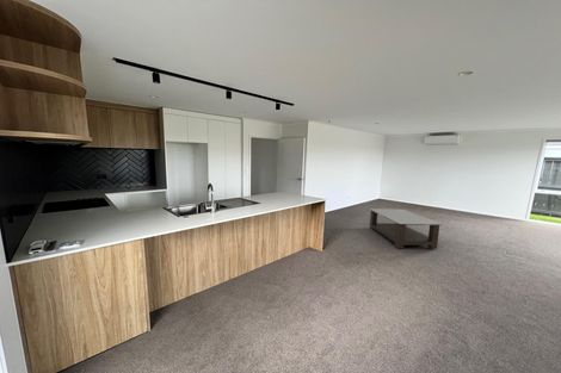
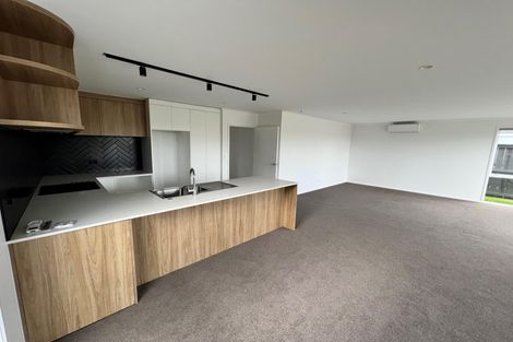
- coffee table (400, 226)
